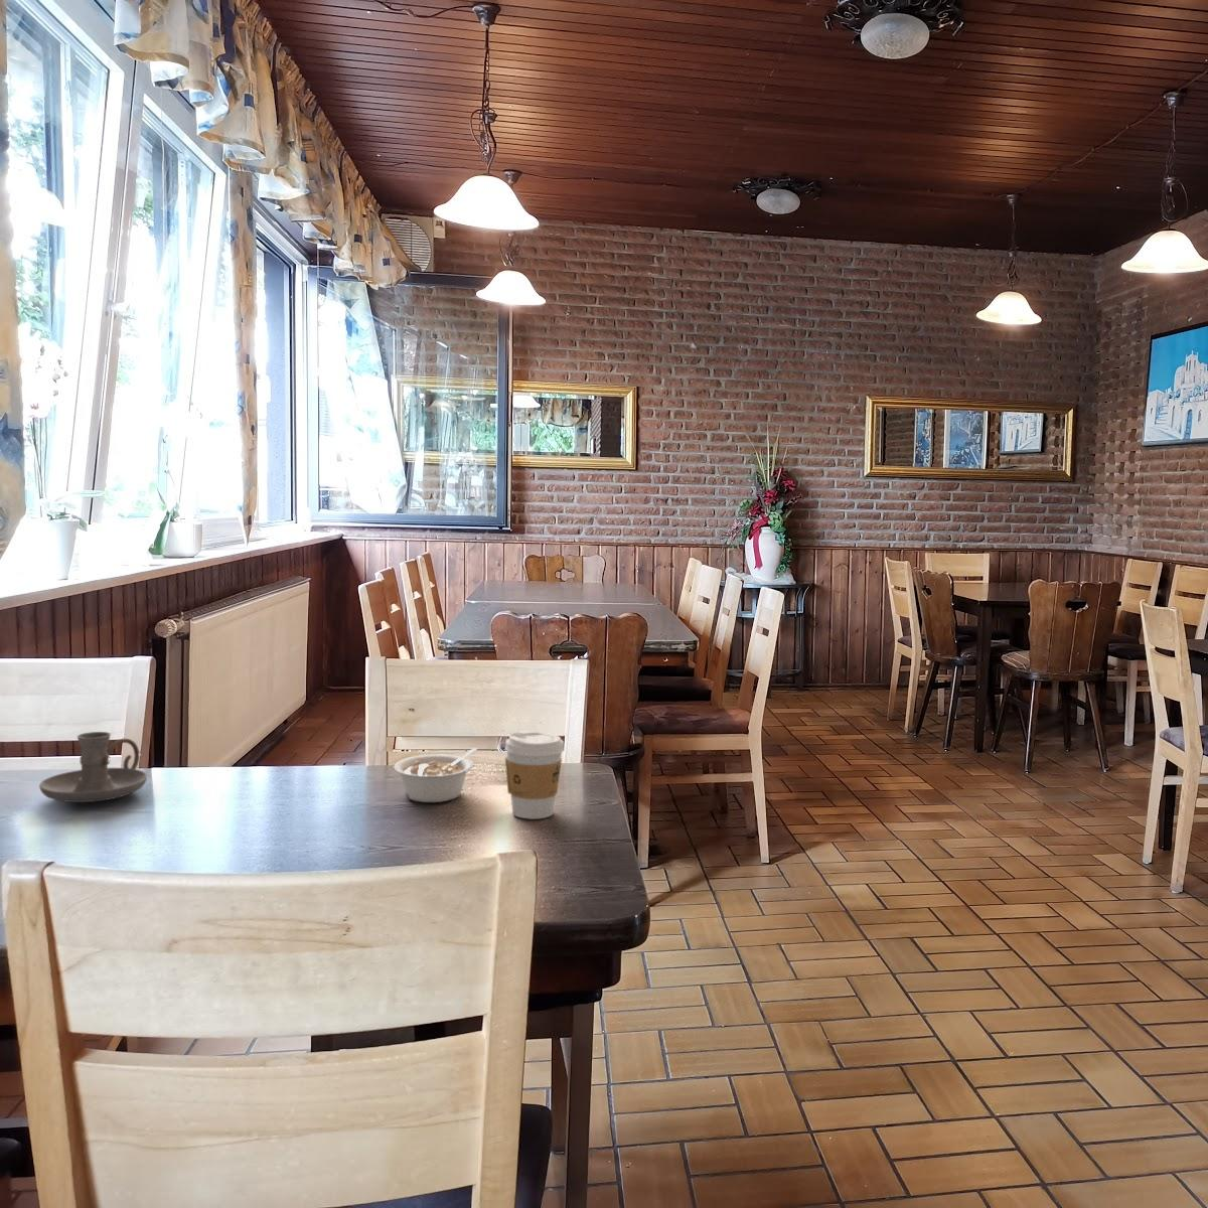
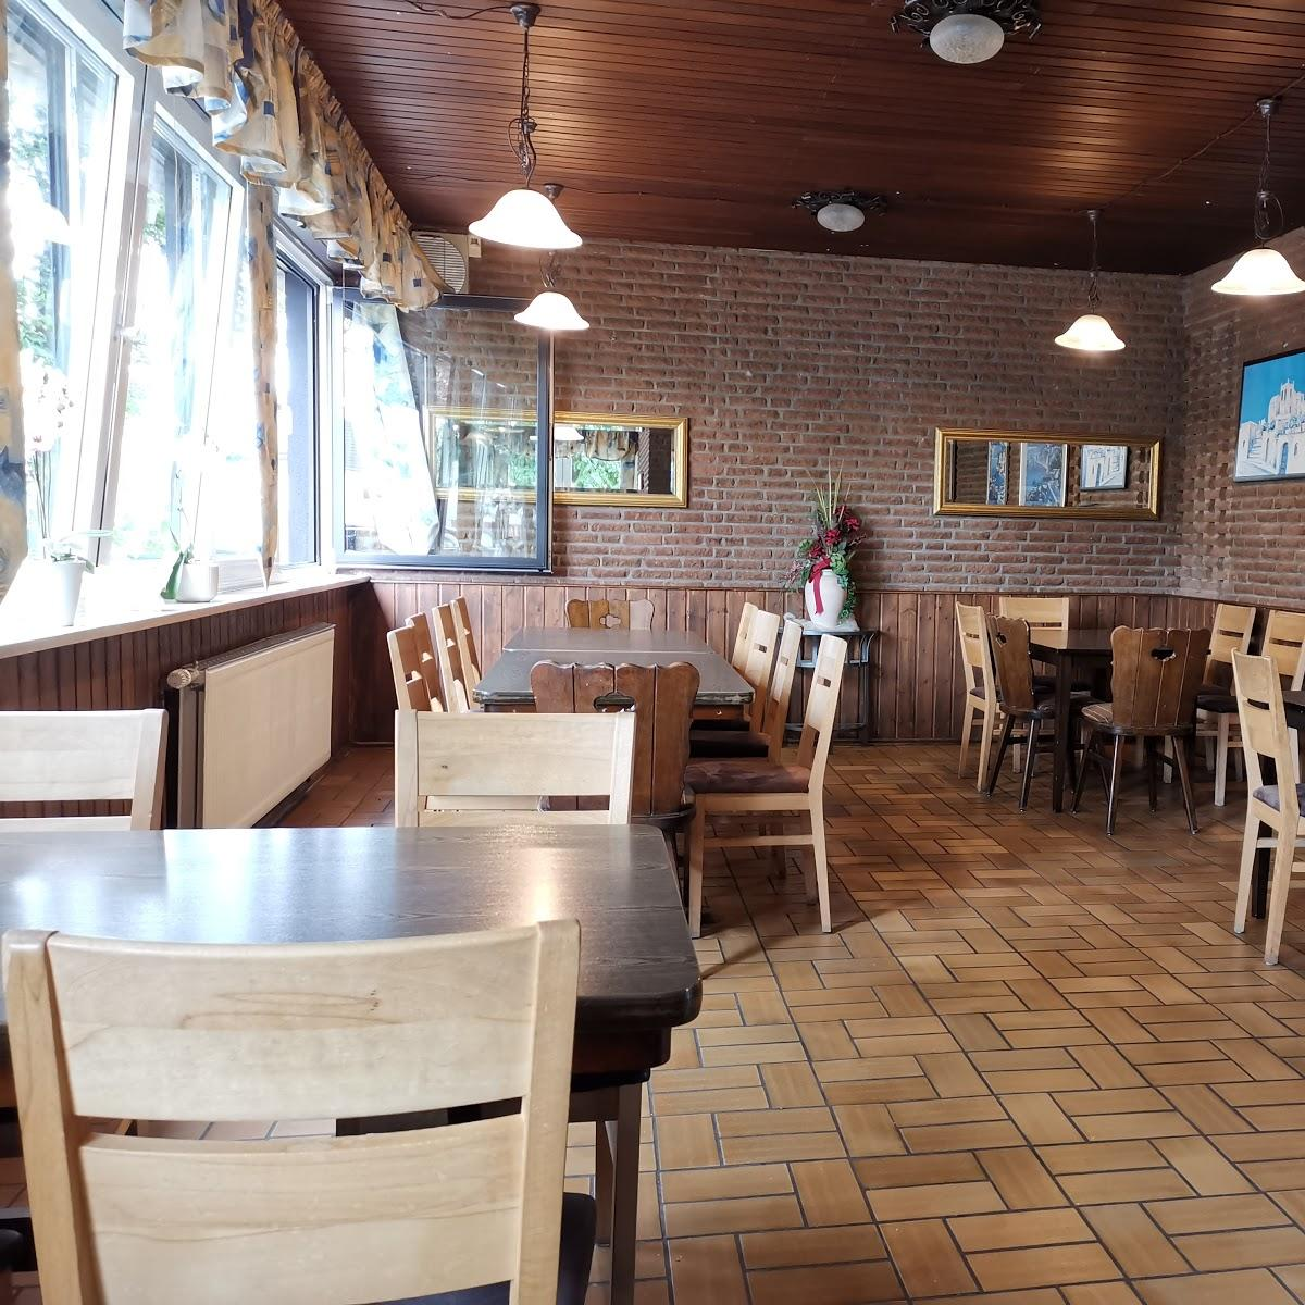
- candle holder (102, 762)
- coffee cup (533, 773)
- legume (434, 775)
